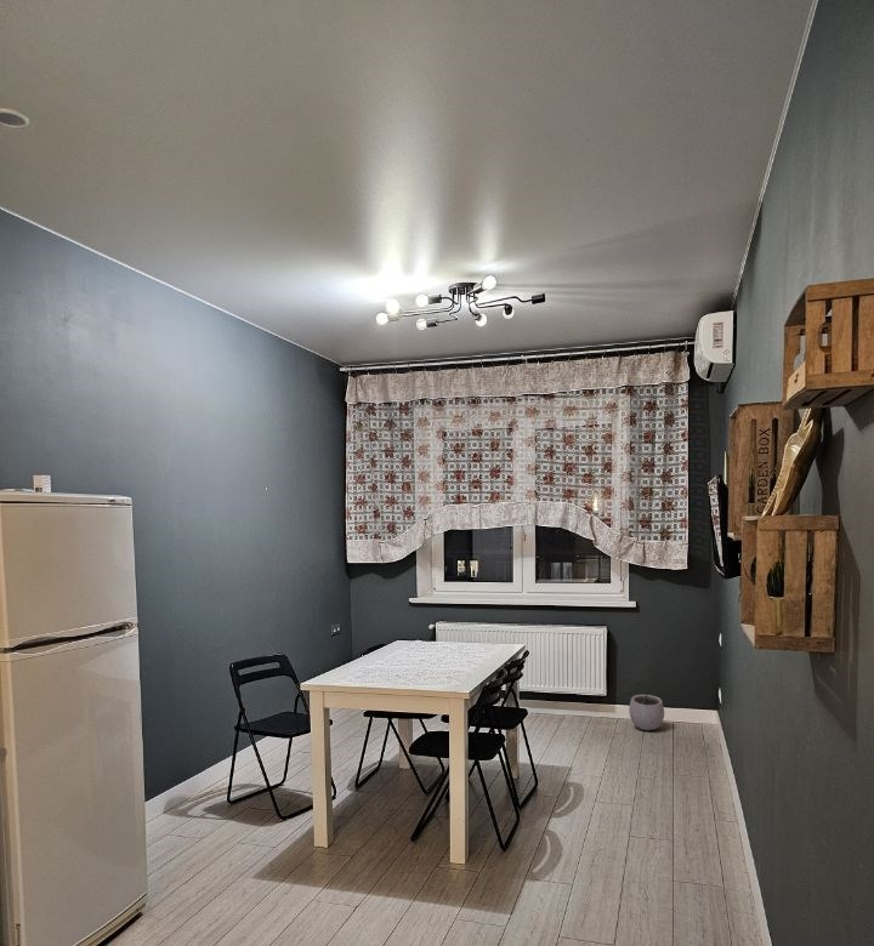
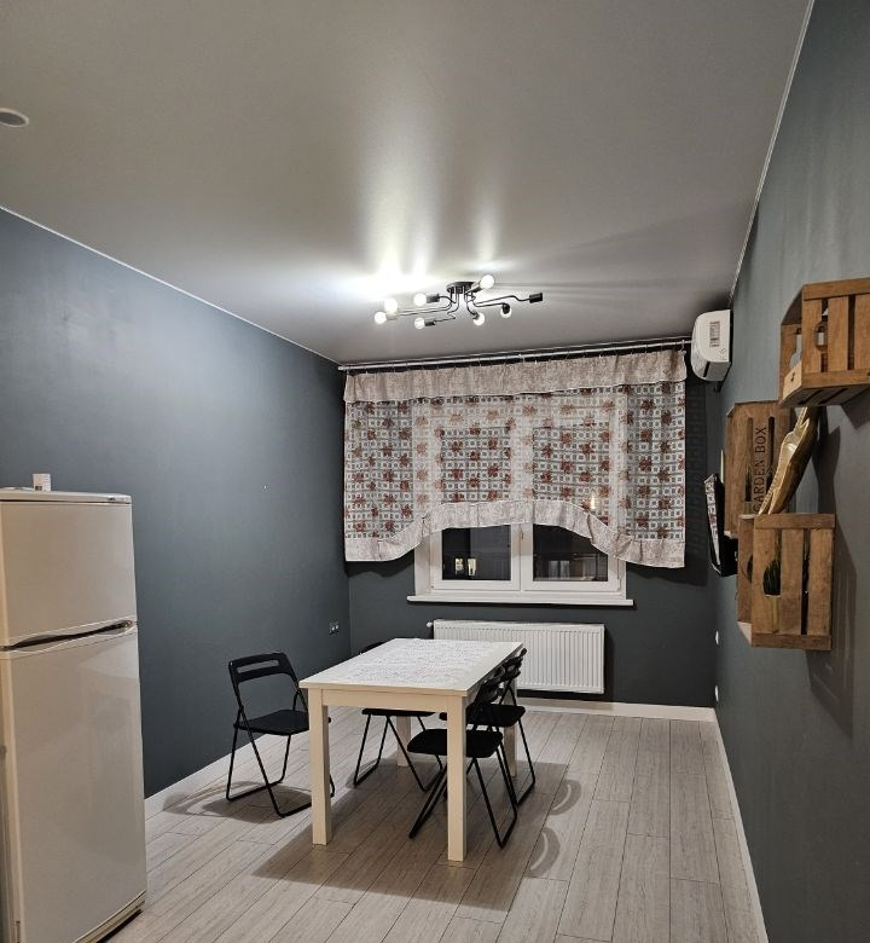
- plant pot (646, 707)
